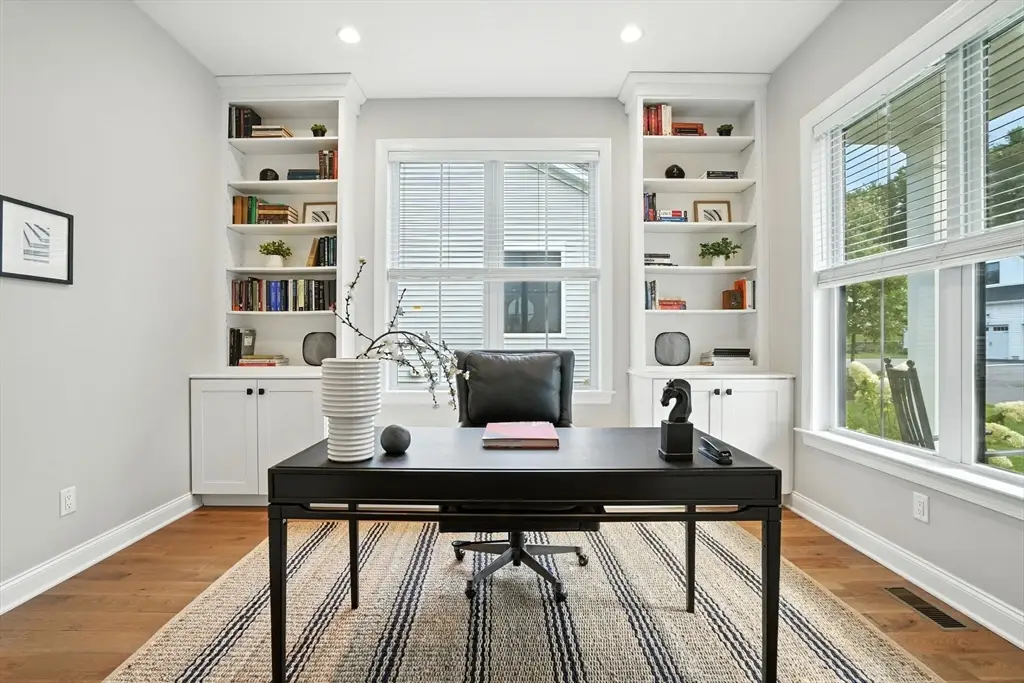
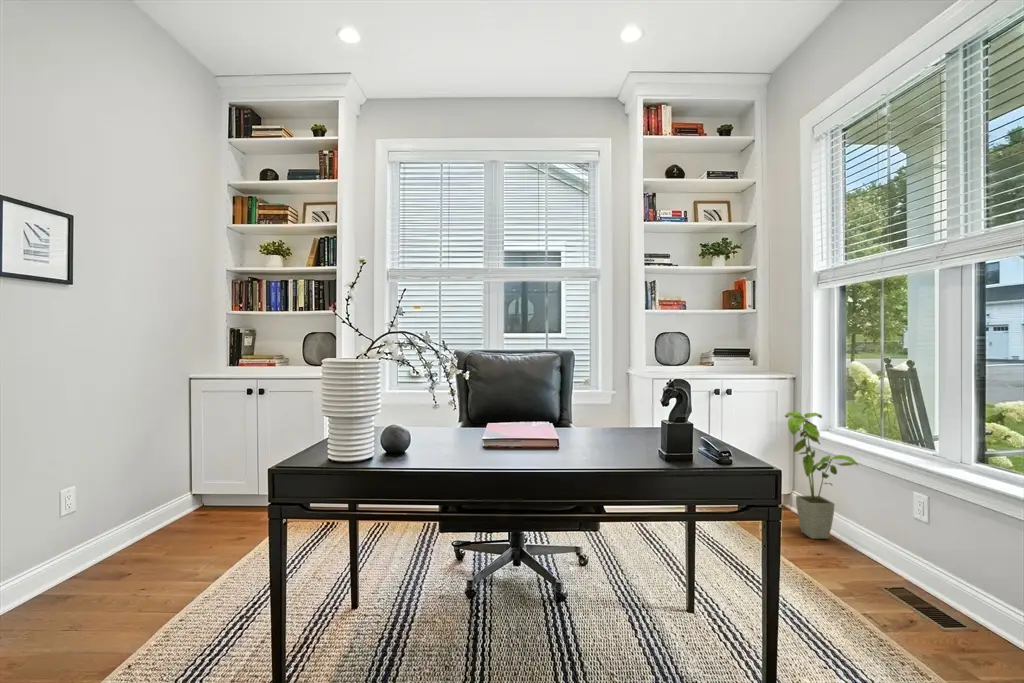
+ house plant (812, 476)
